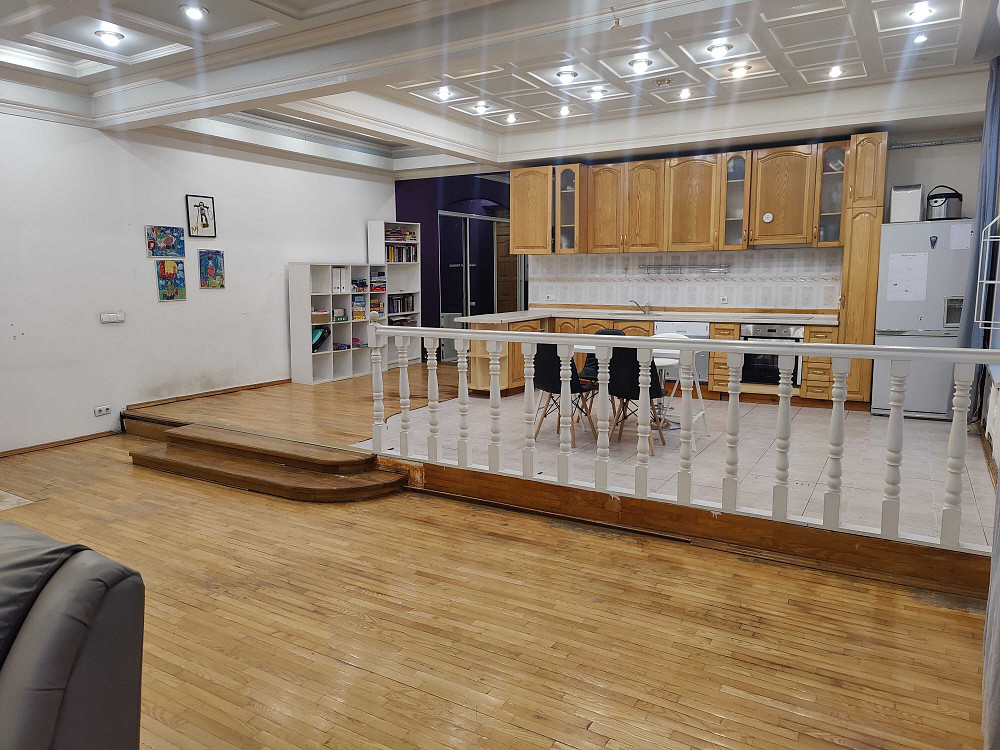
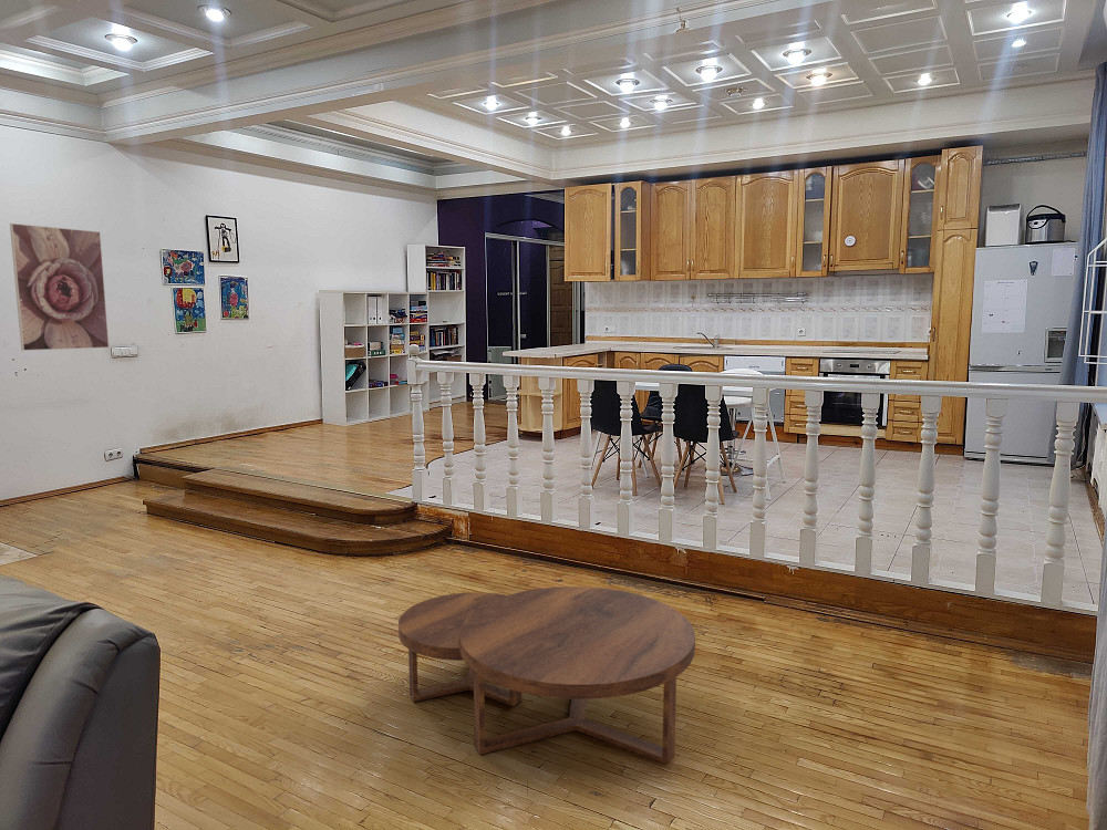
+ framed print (62, 289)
+ coffee table (535, 663)
